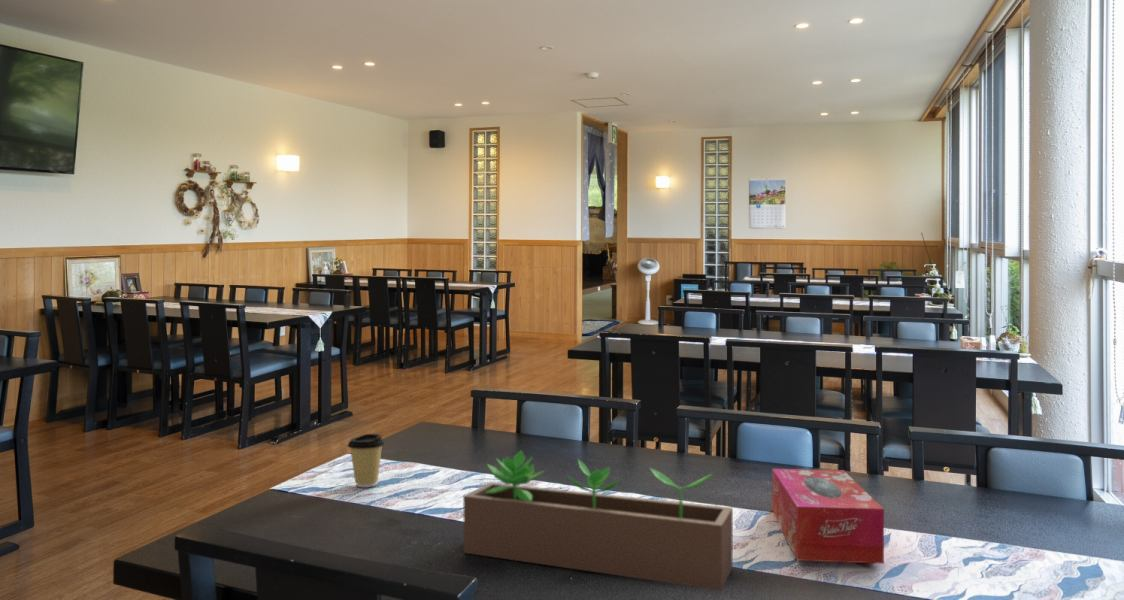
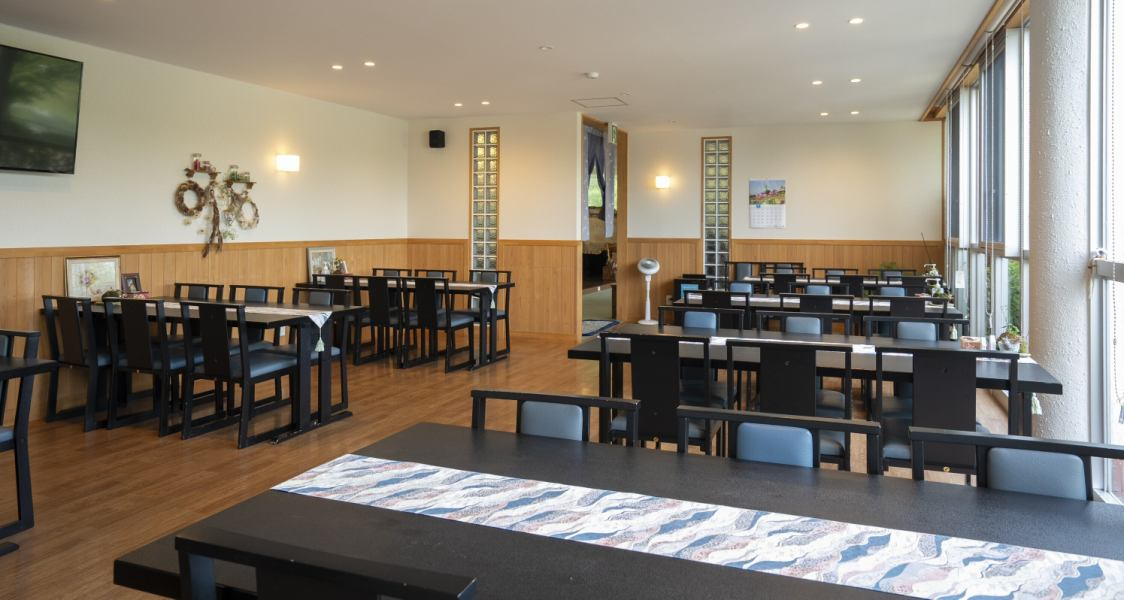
- tissue box (822, 511)
- coffee cup (366, 460)
- succulent planter (594, 509)
